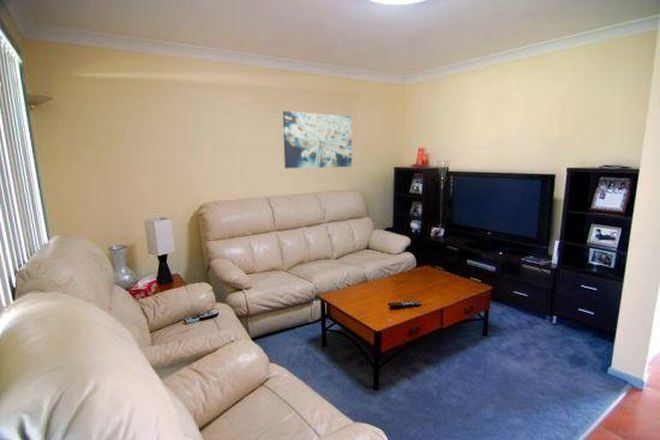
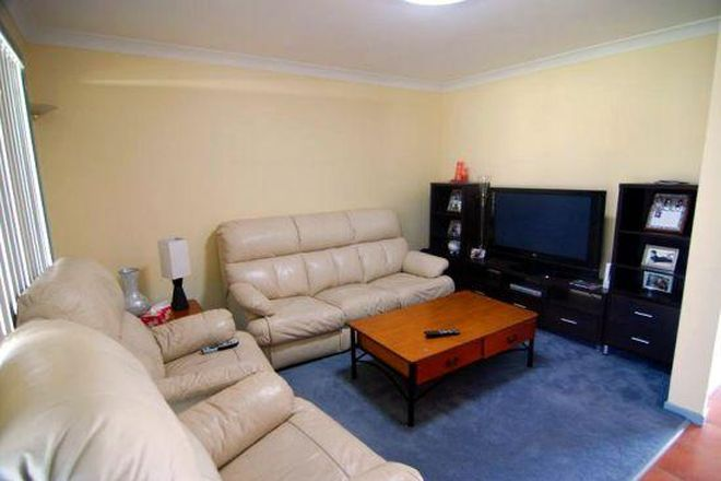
- wall art (319, 141)
